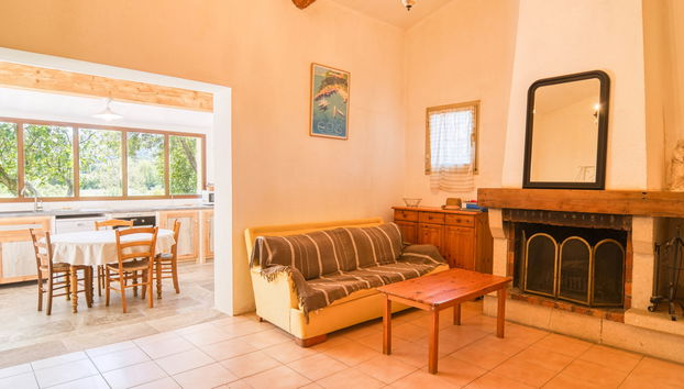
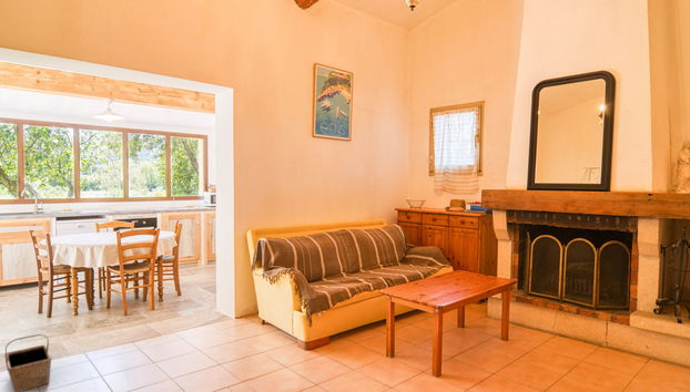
+ basket (28, 359)
